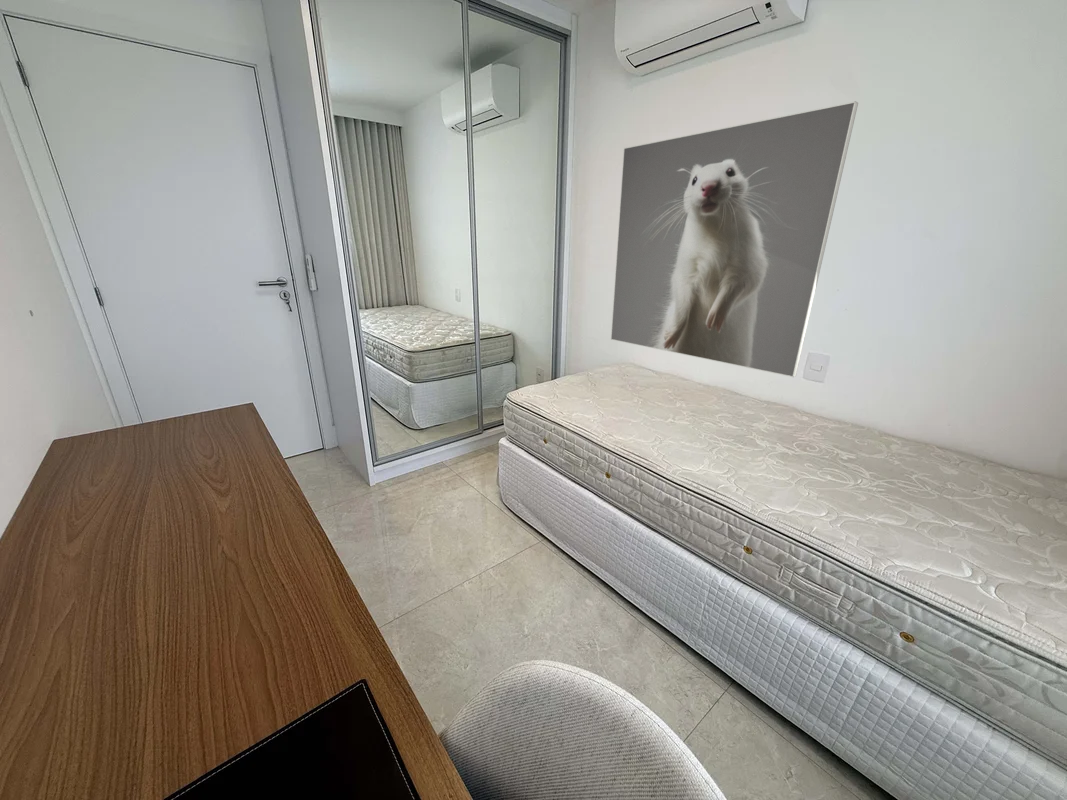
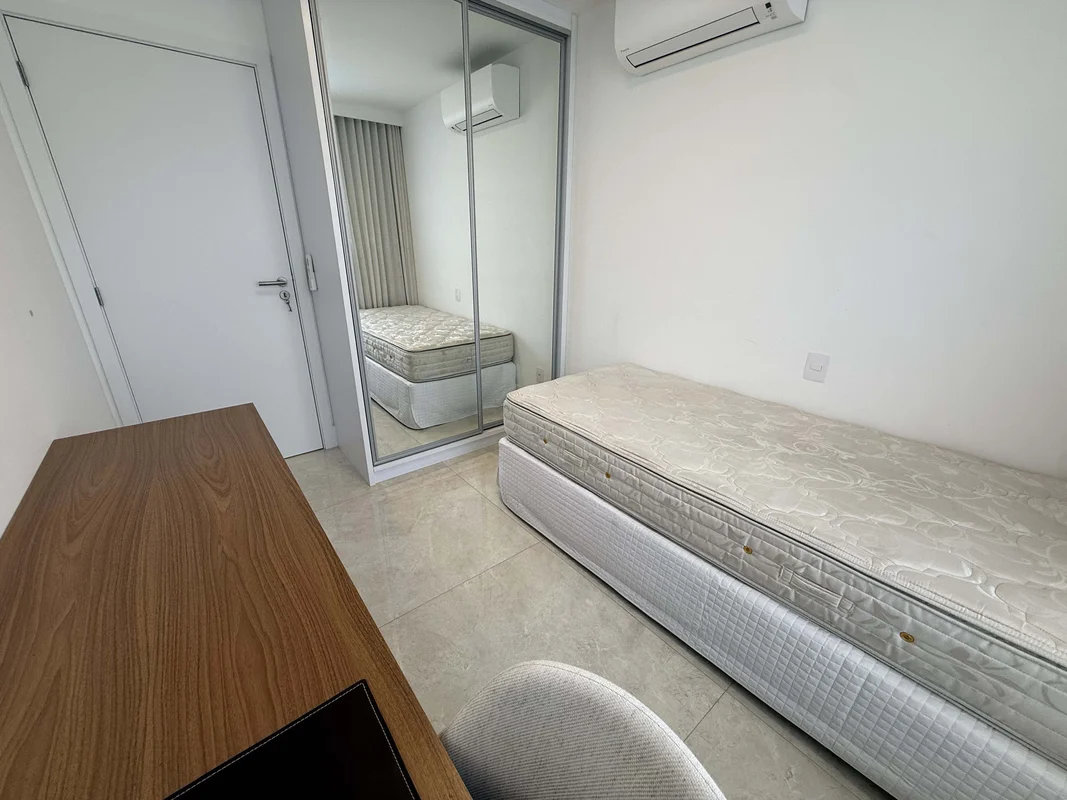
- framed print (702, 252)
